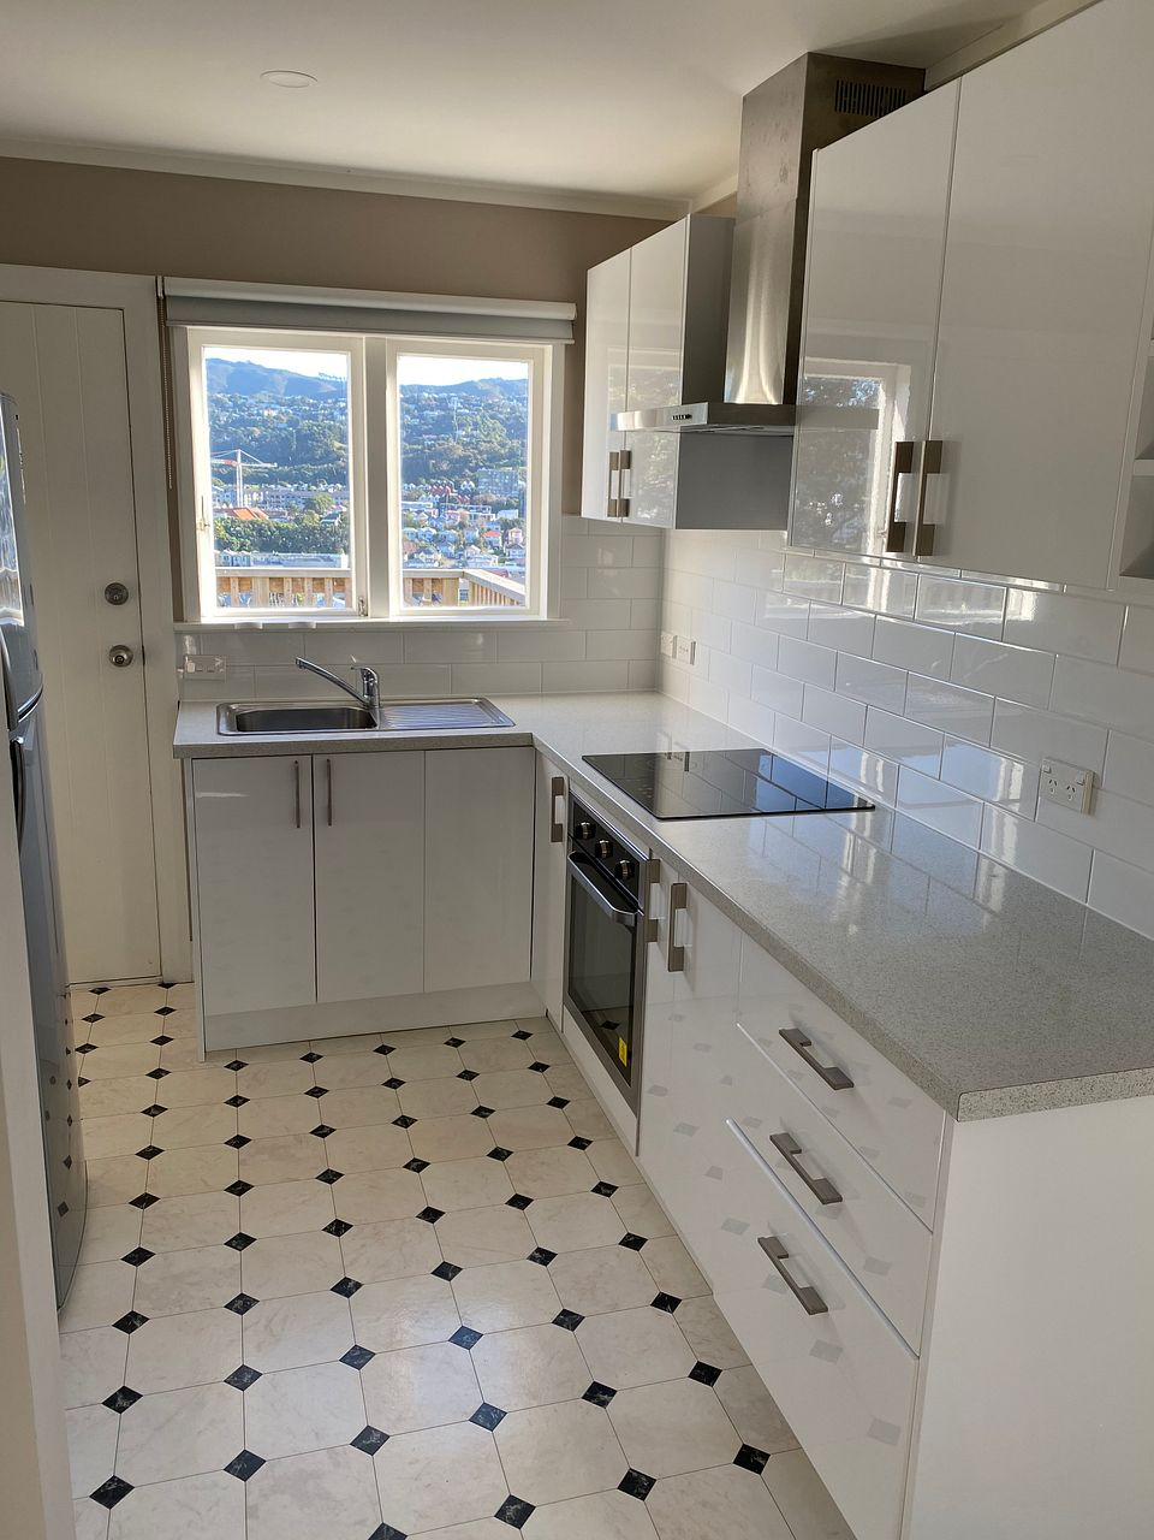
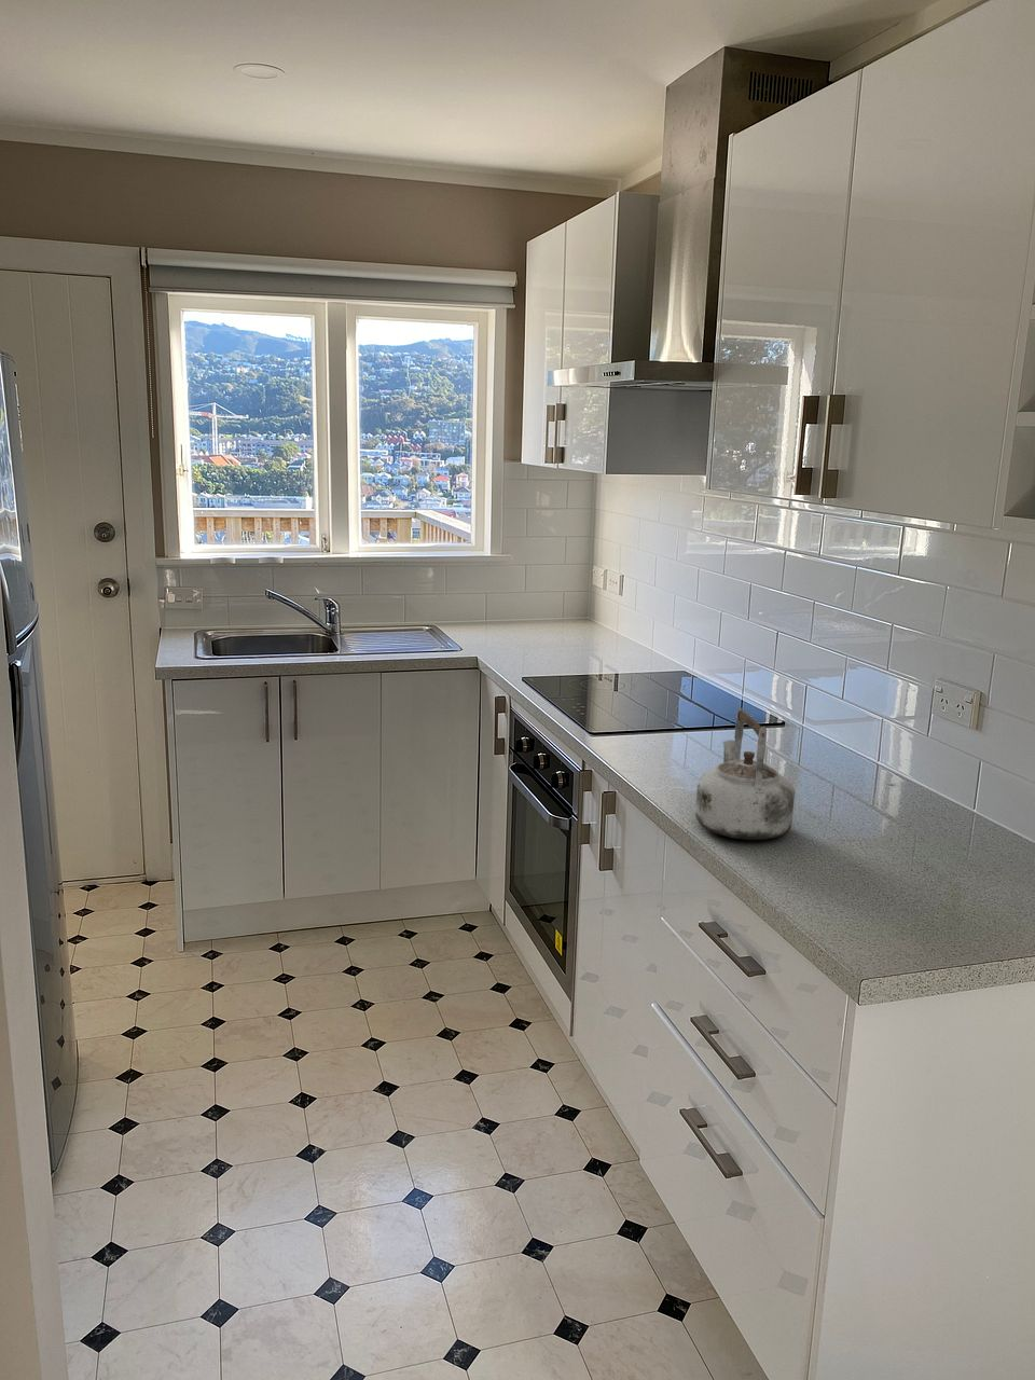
+ kettle (743, 768)
